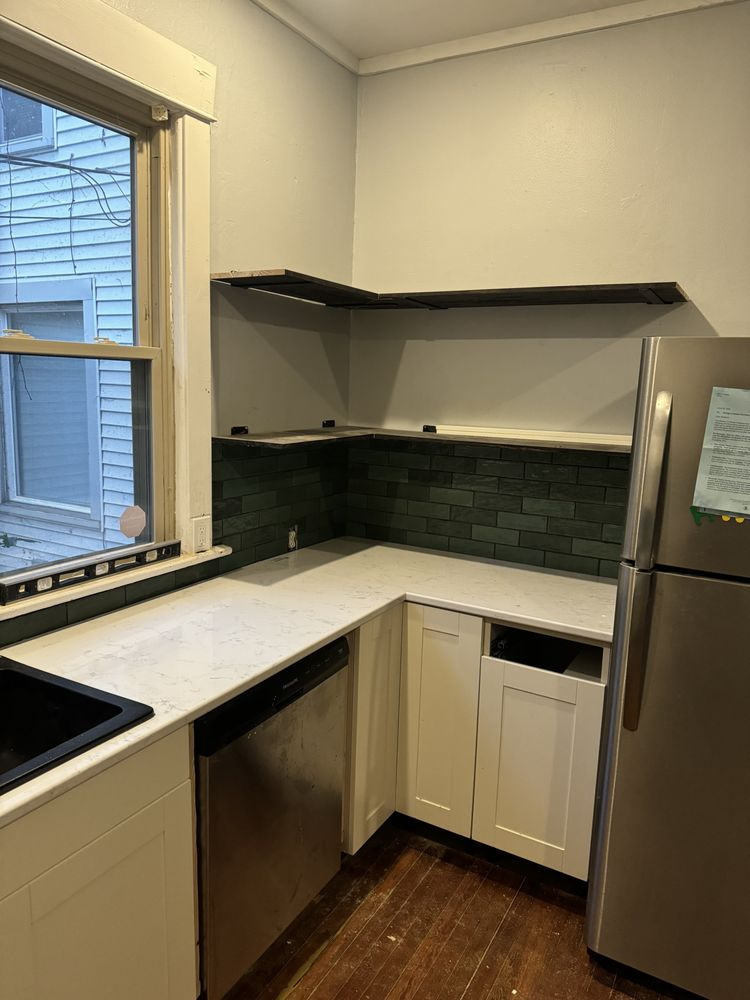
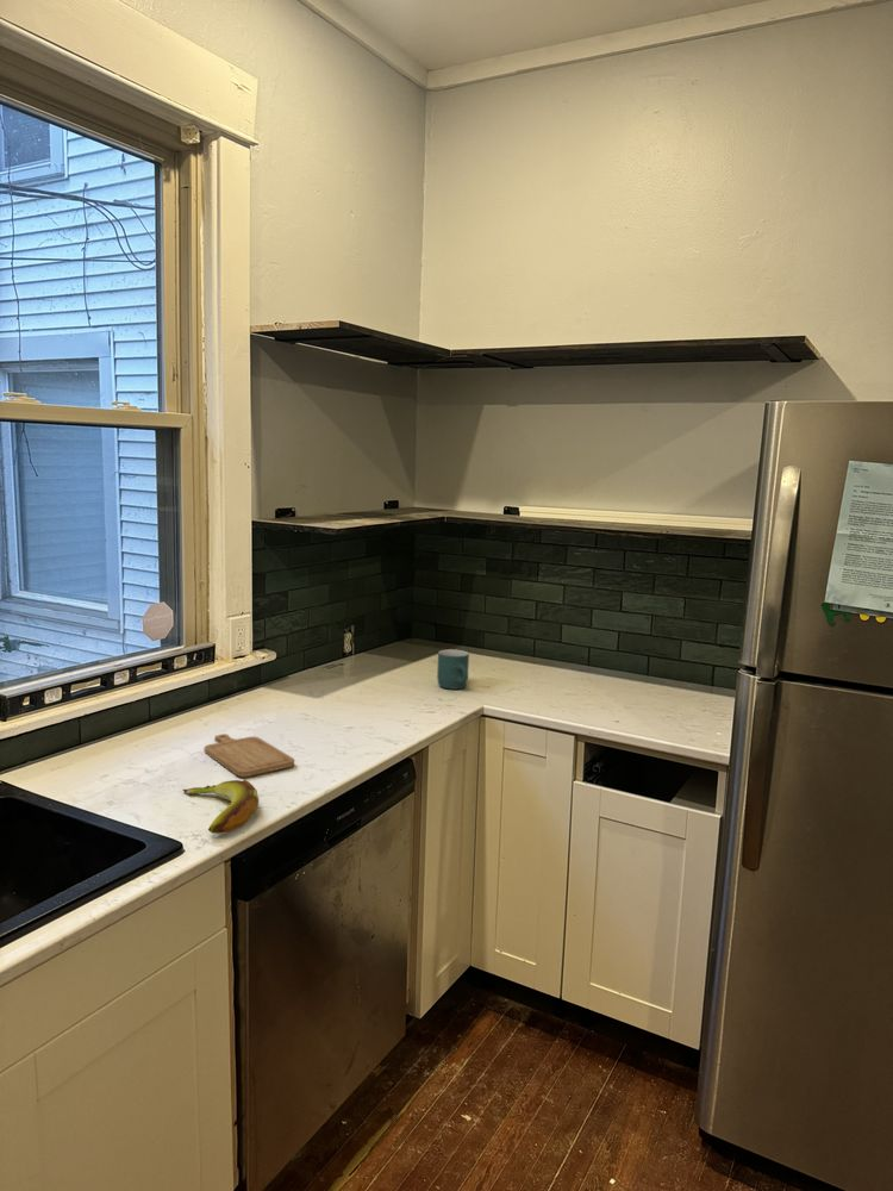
+ banana (211, 792)
+ chopping board (243, 752)
+ mug (457, 669)
